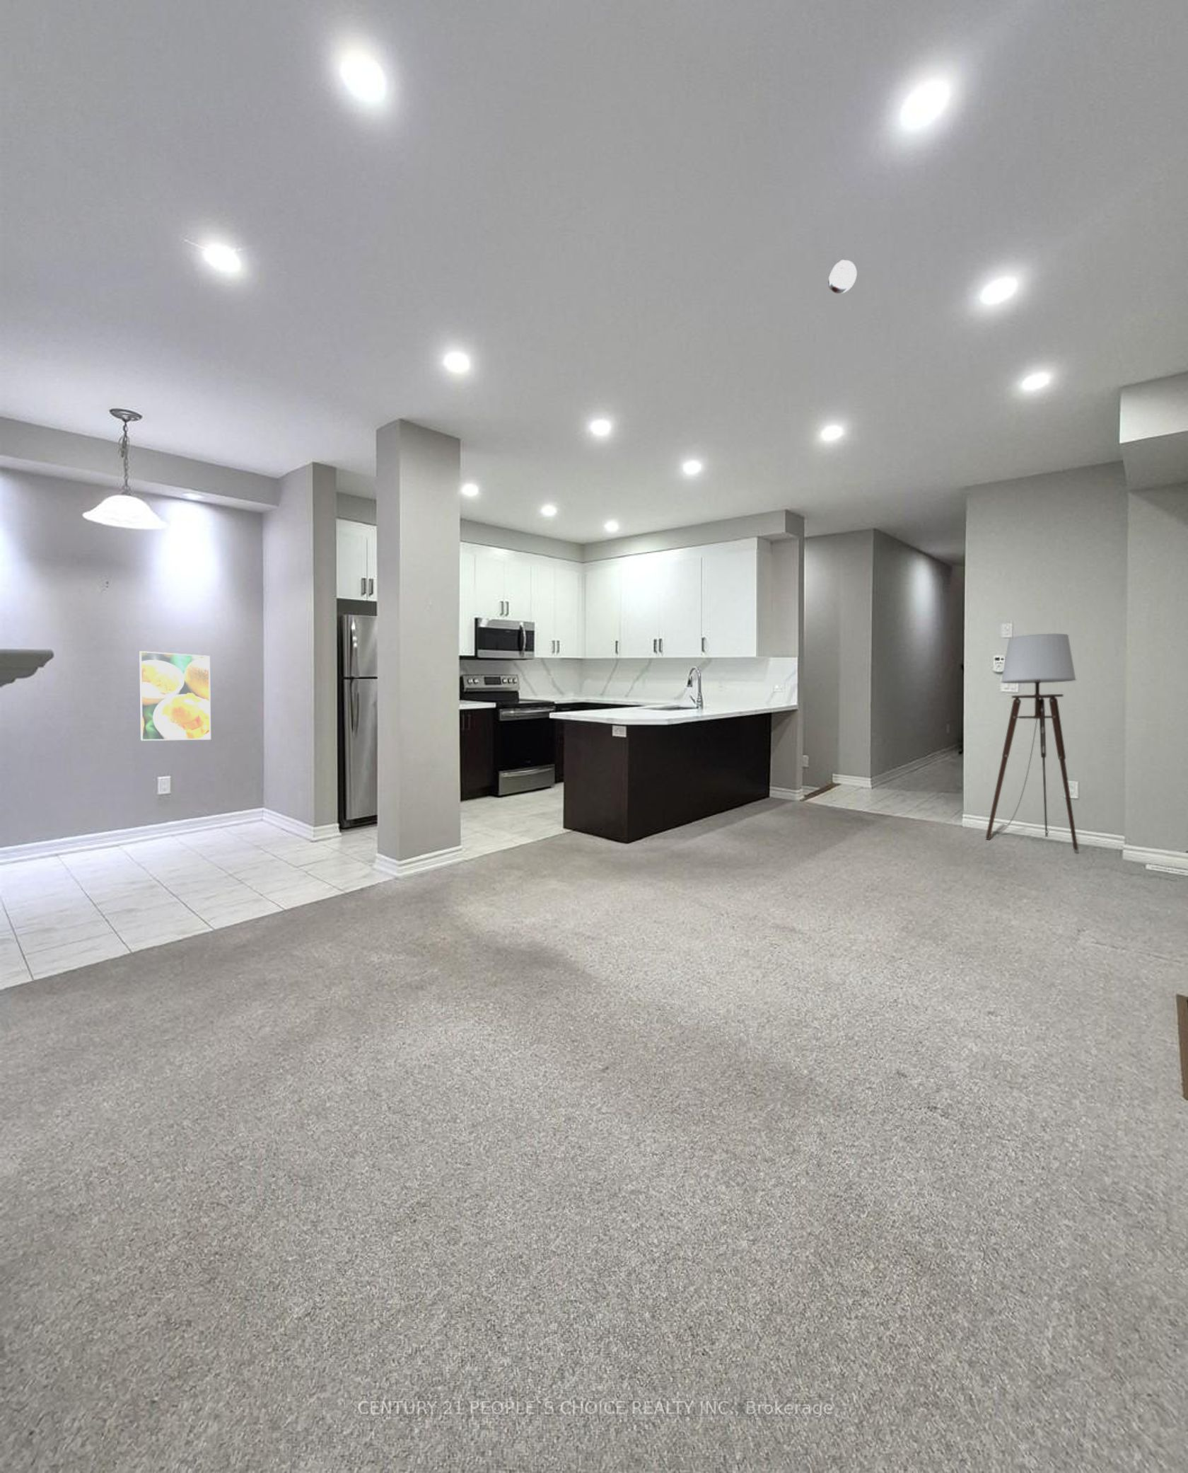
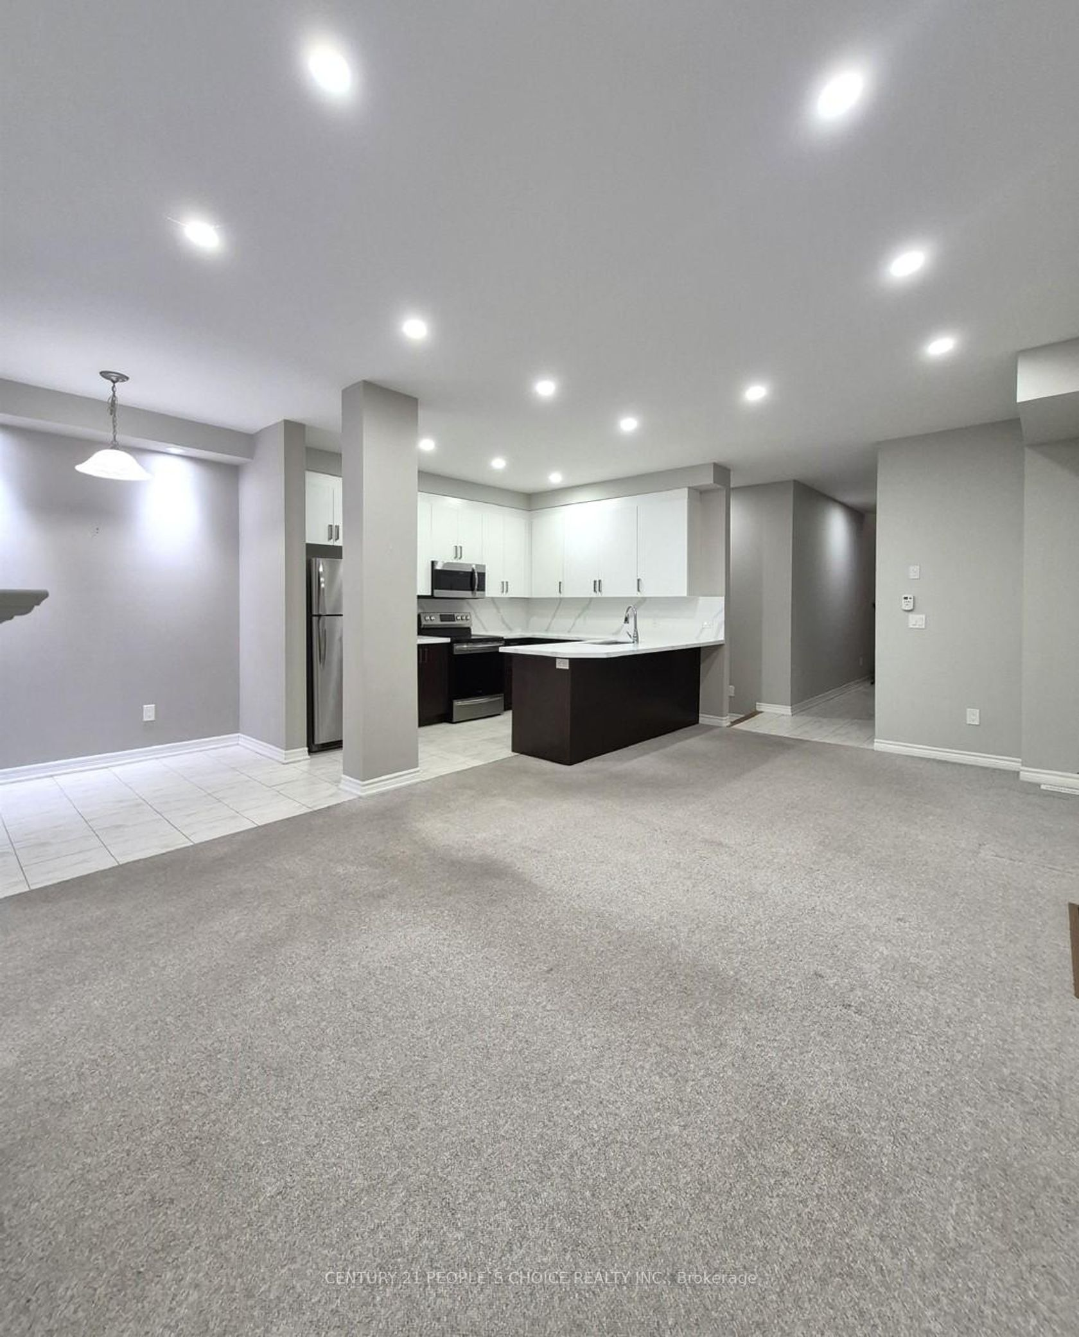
- smoke detector (843, 276)
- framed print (176, 697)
- floor lamp (1033, 742)
